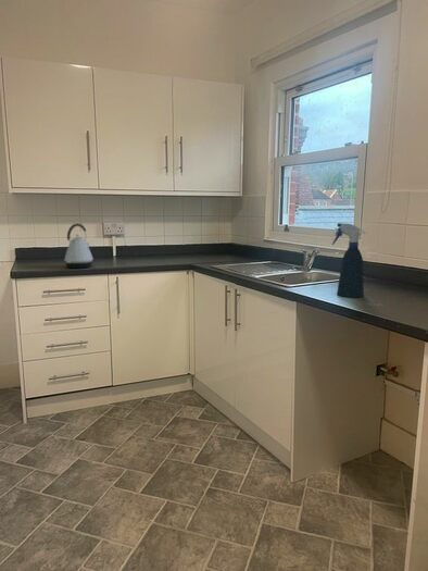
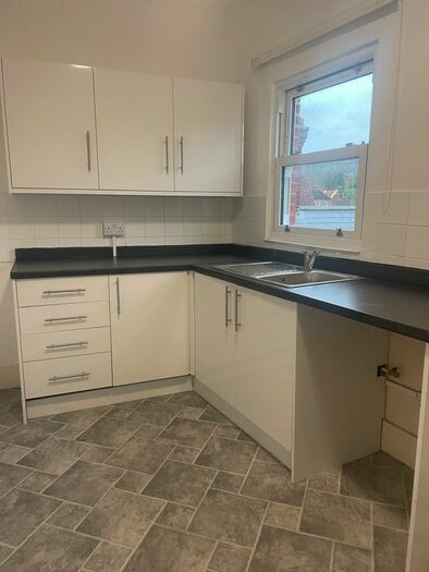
- kettle (78, 245)
- spray bottle (350, 259)
